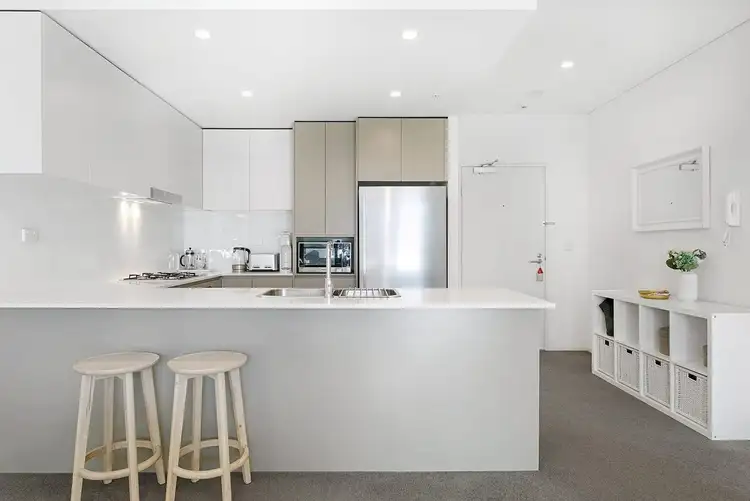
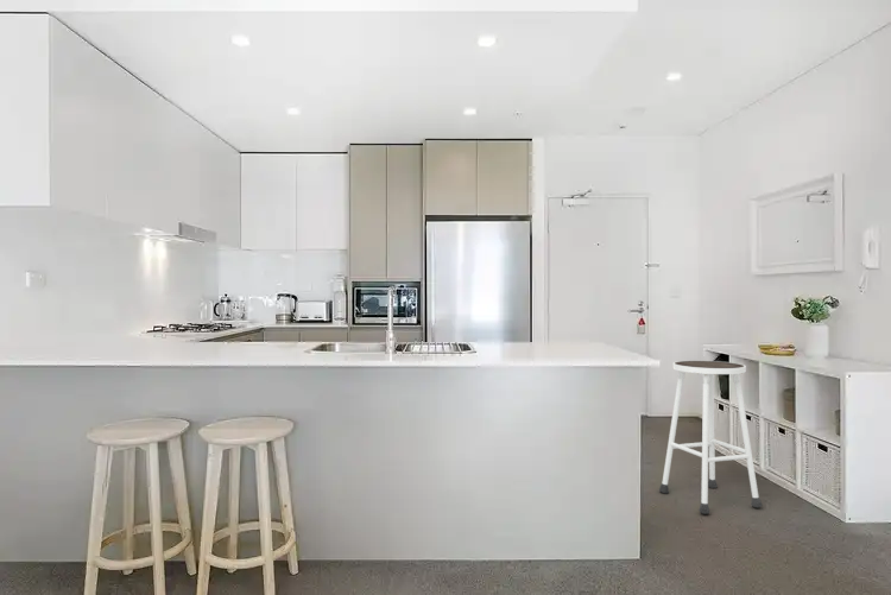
+ stool (707, 431)
